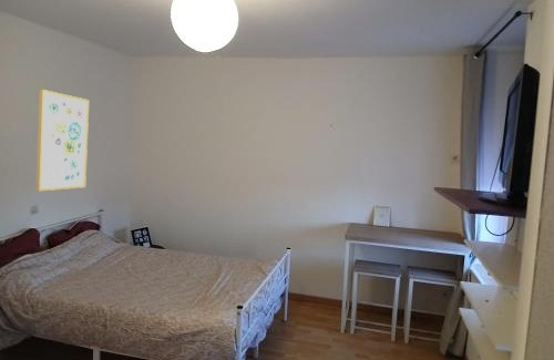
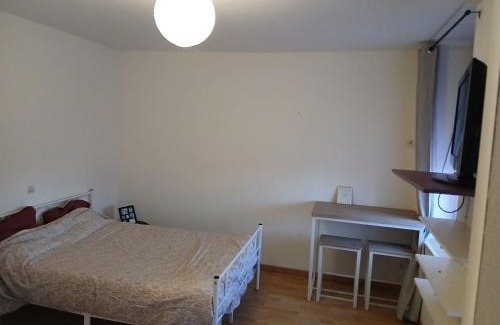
- wall art (64, 142)
